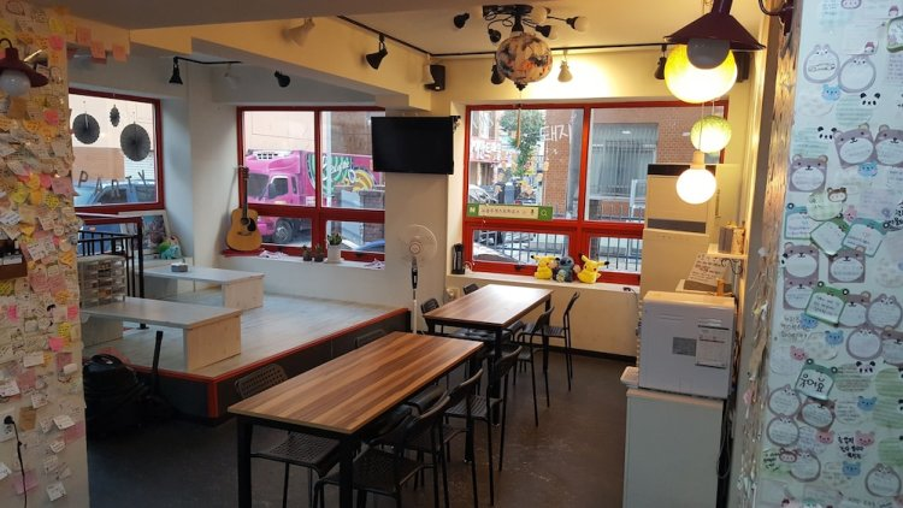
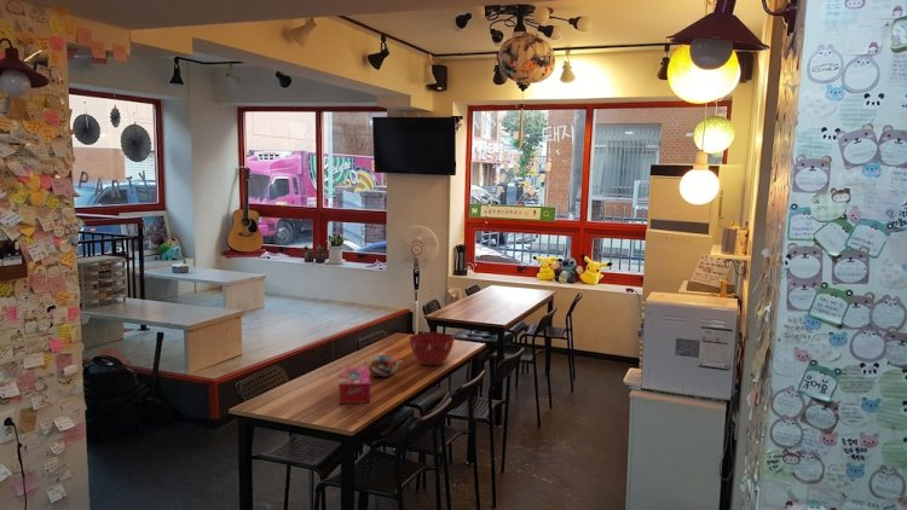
+ tissue box (353, 384)
+ teapot (382, 364)
+ mixing bowl (431, 349)
